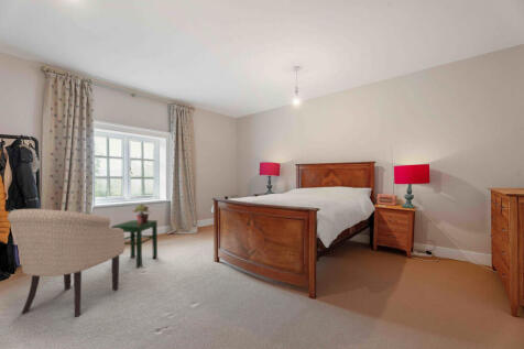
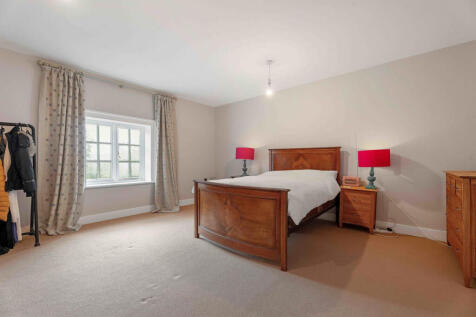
- chair (67, 253)
- potted plant (141, 214)
- stool (135, 242)
